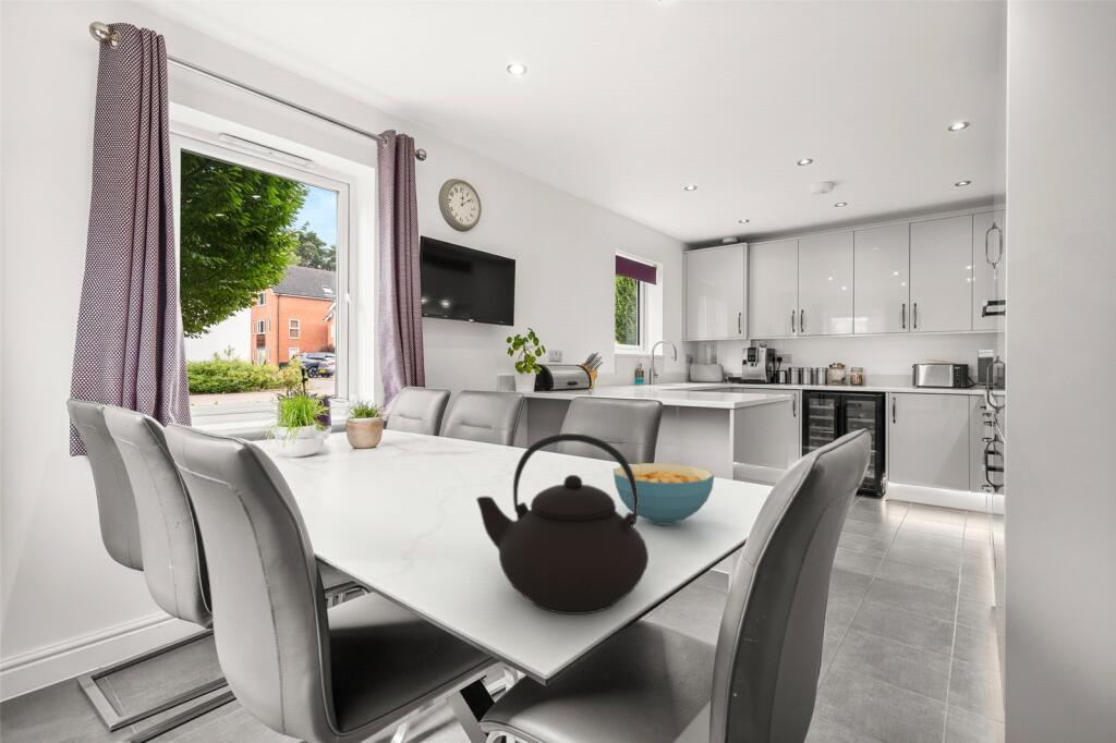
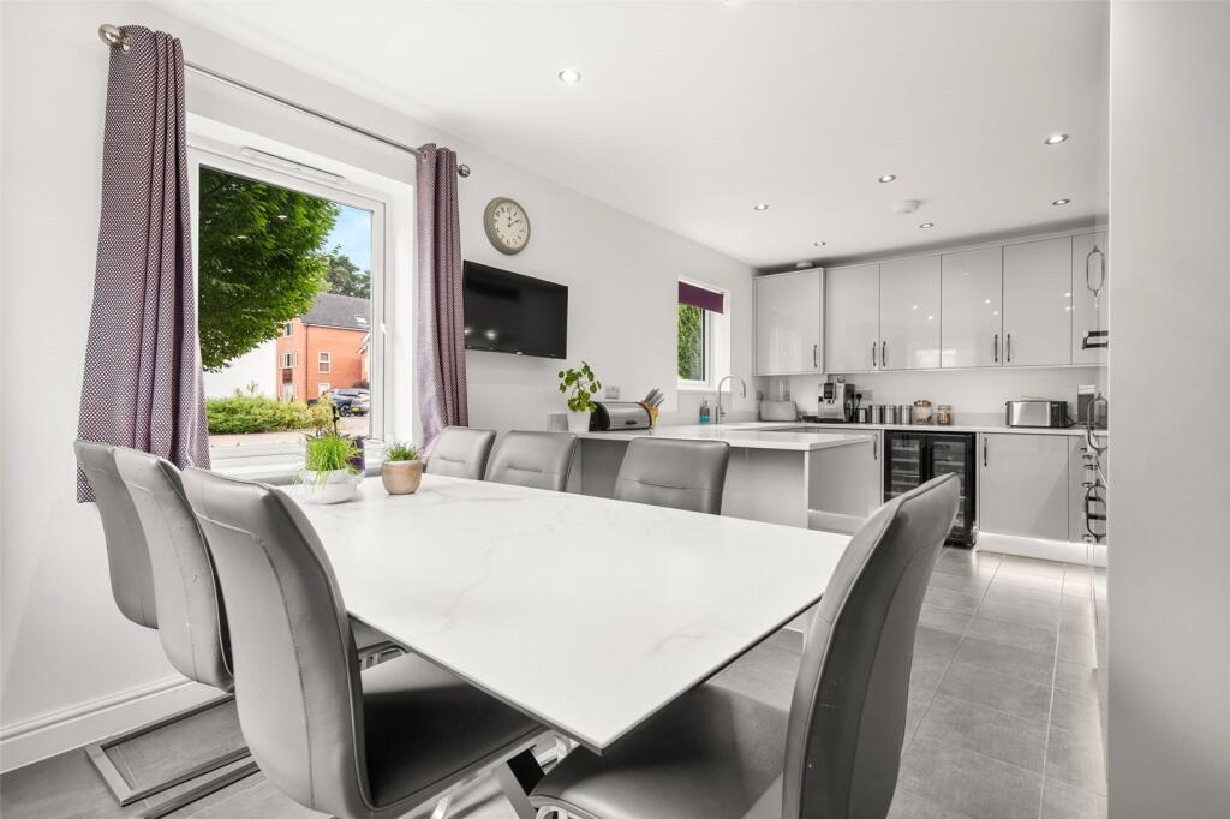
- cereal bowl (662, 496)
- teapot (557, 511)
